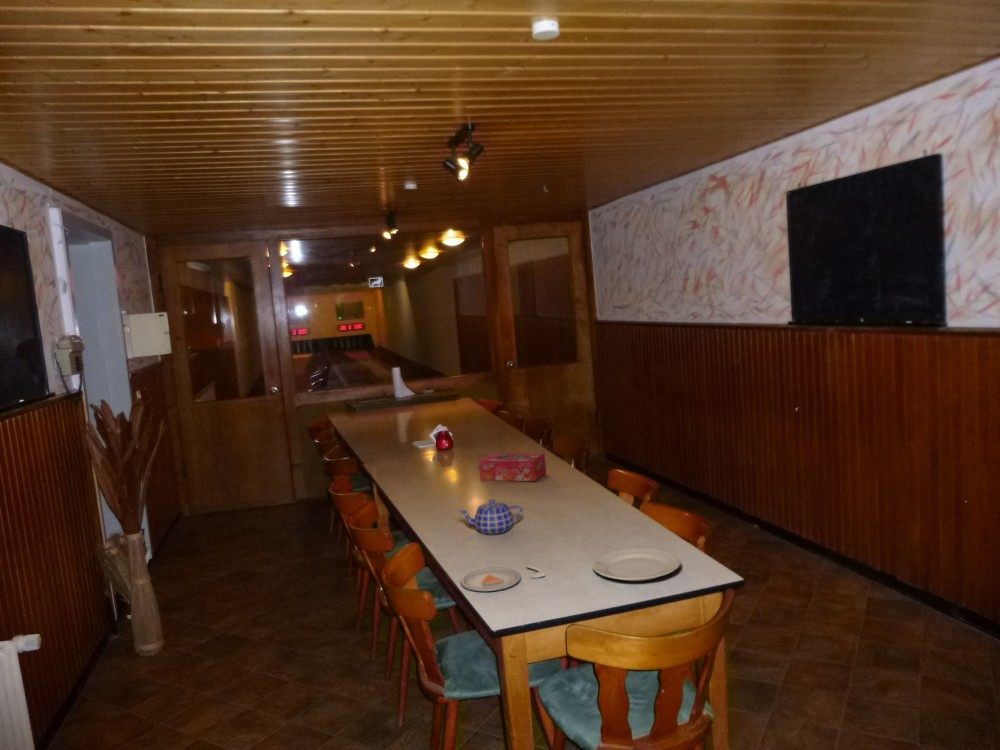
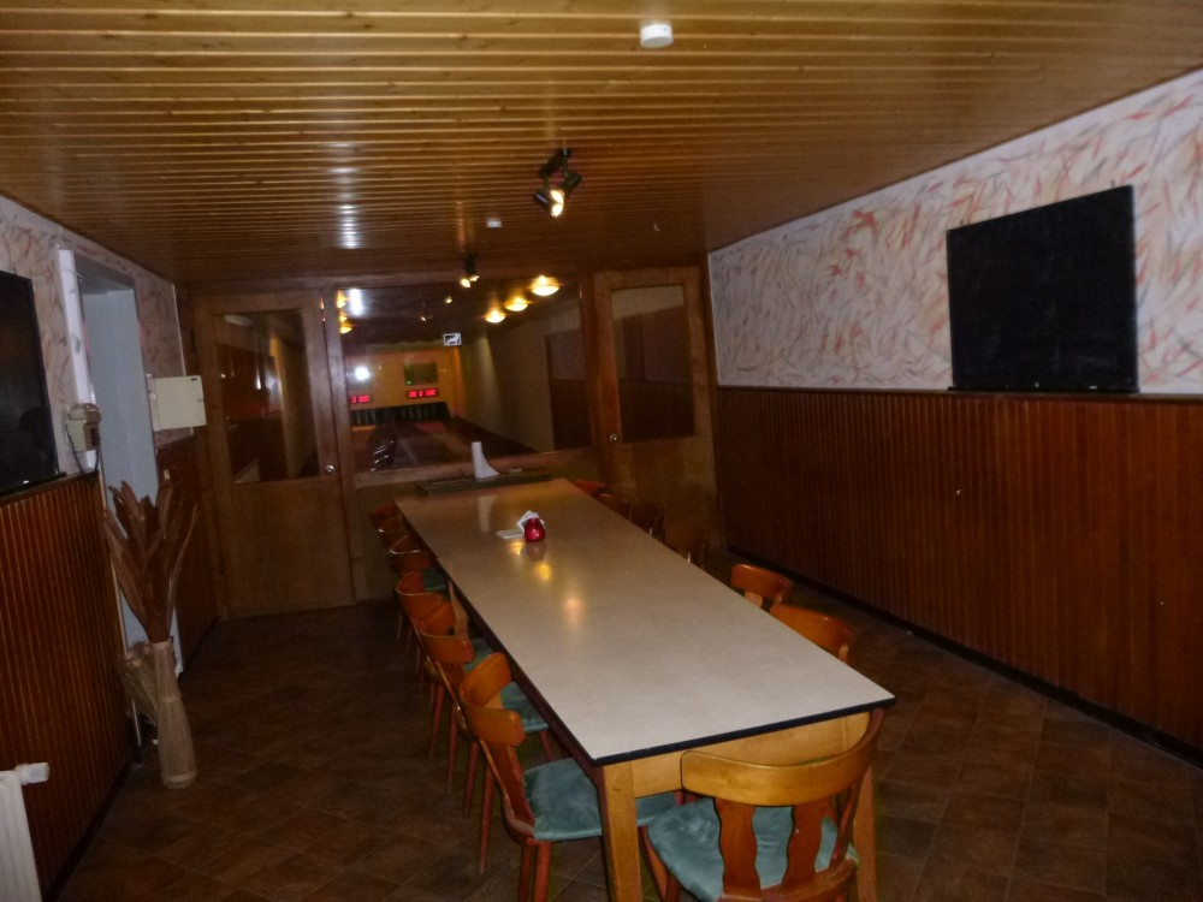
- tissue box (512, 466)
- chinaware (636, 566)
- teapot (491, 515)
- dinner plate (502, 576)
